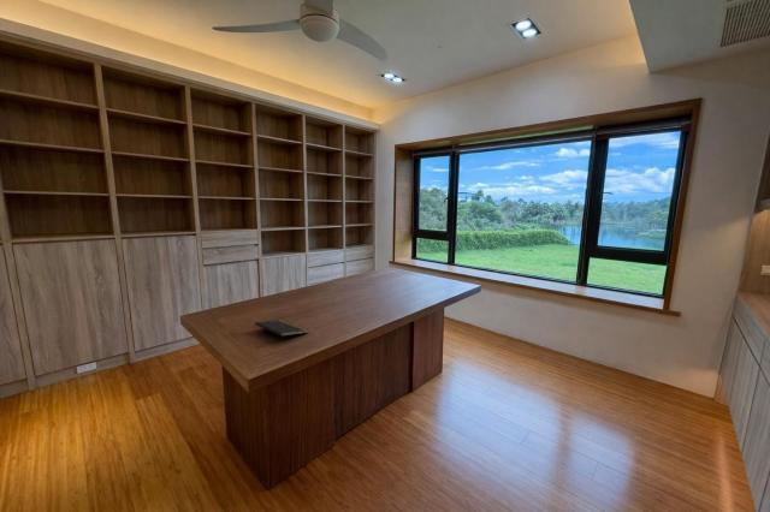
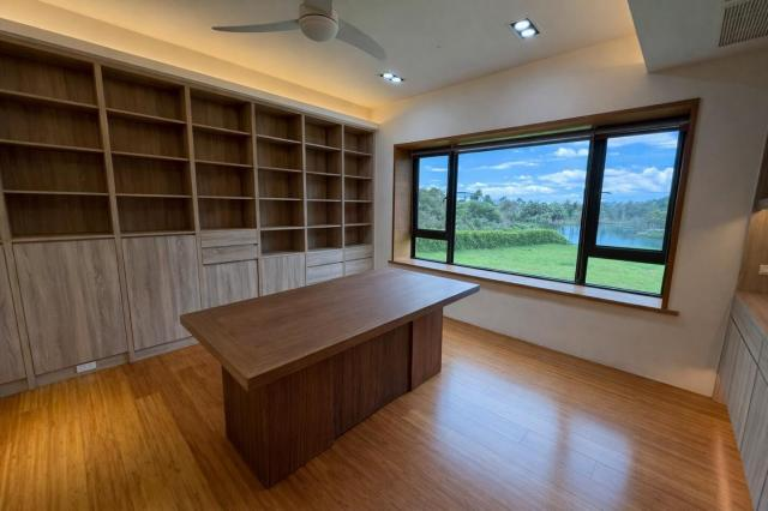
- notepad (282, 327)
